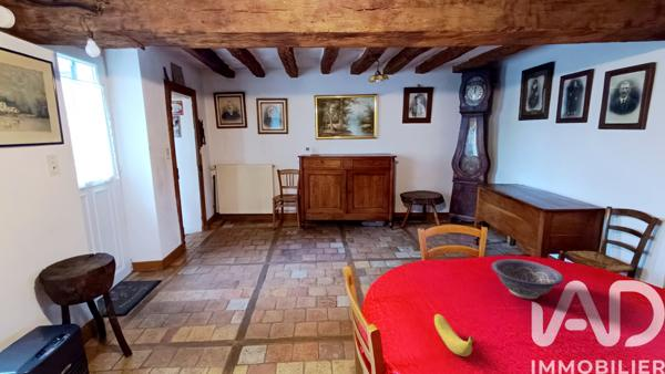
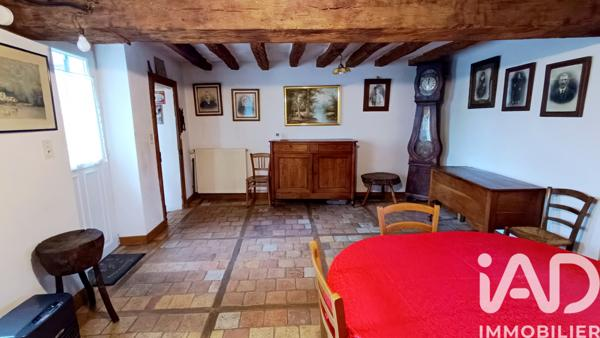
- fruit (452, 332)
- decorative bowl (524, 281)
